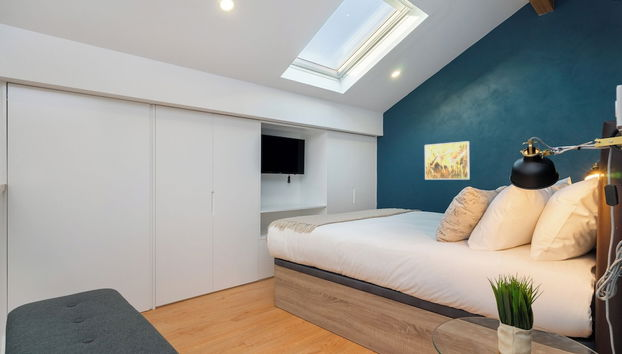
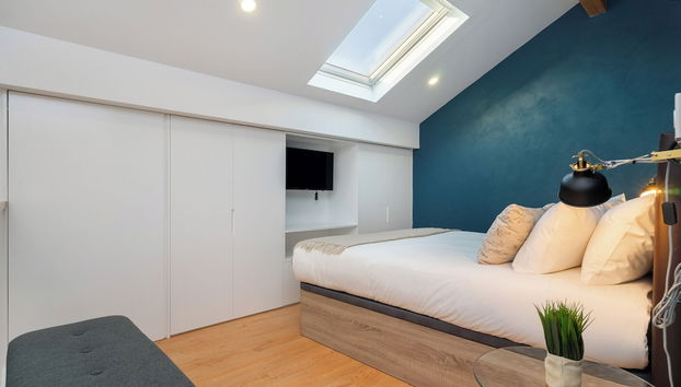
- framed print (446, 161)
